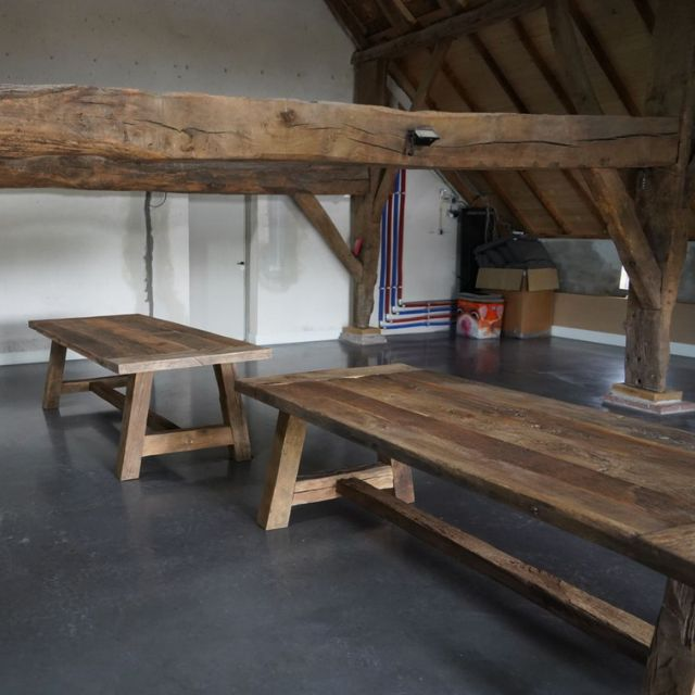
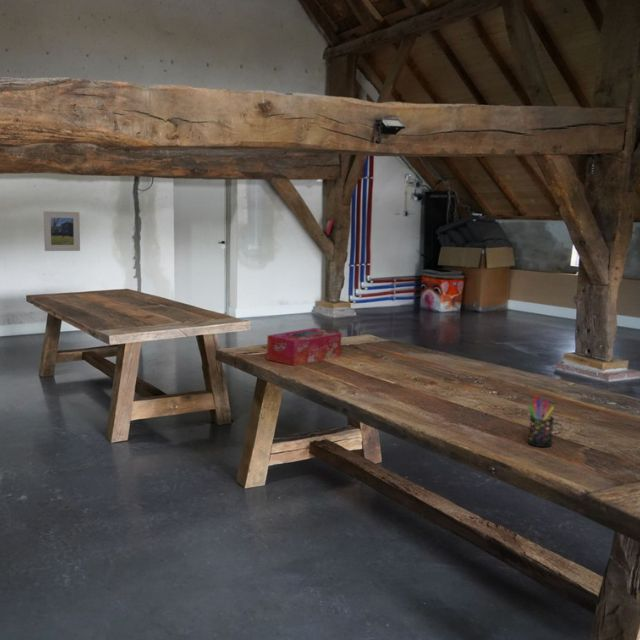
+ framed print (62, 231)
+ tissue box (304, 345)
+ pen holder (538, 420)
